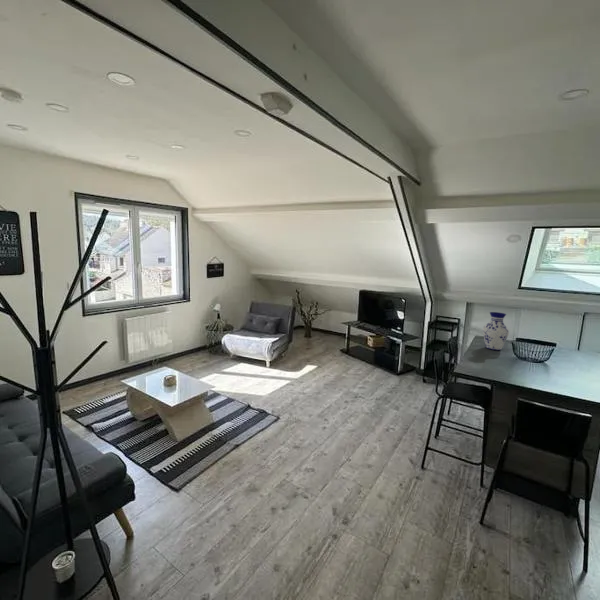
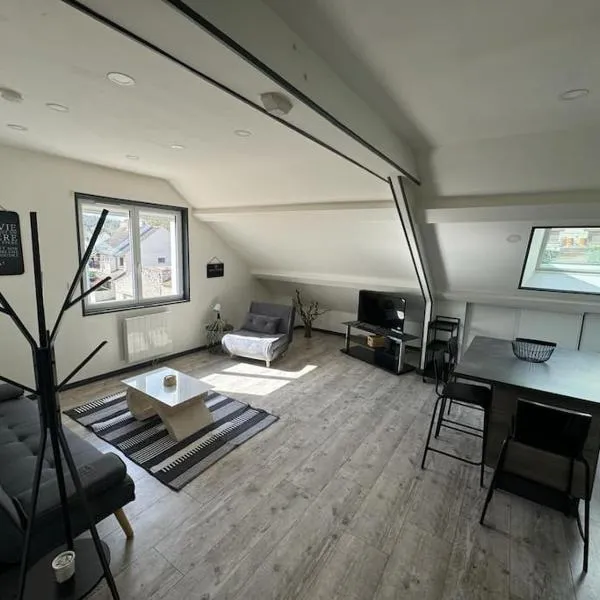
- vase (495, 331)
